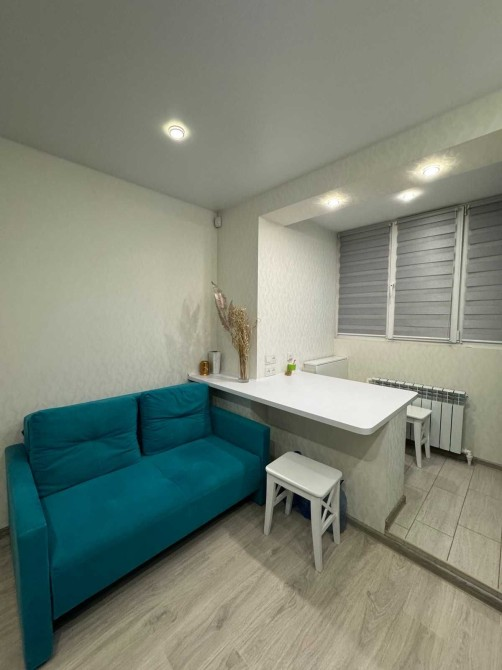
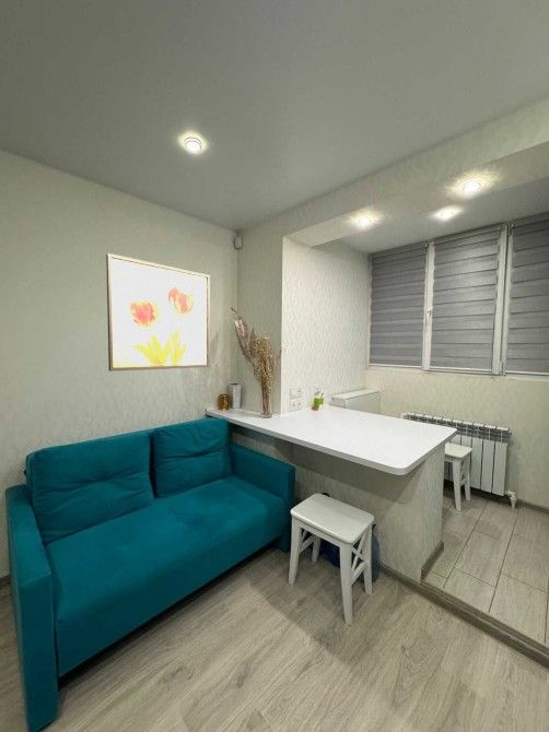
+ wall art (164, 317)
